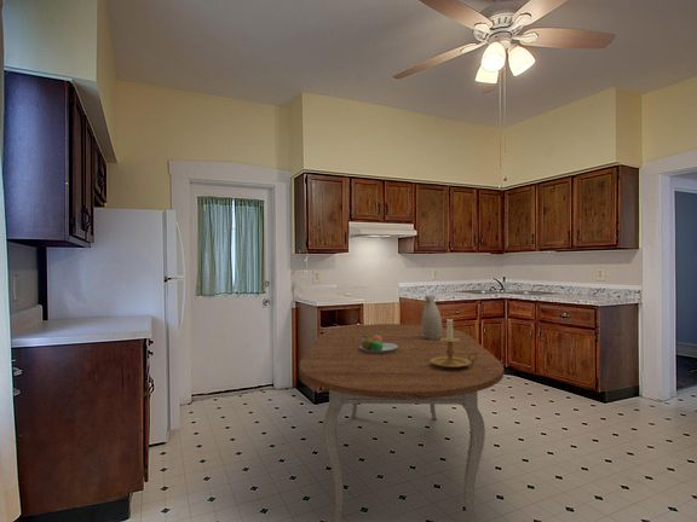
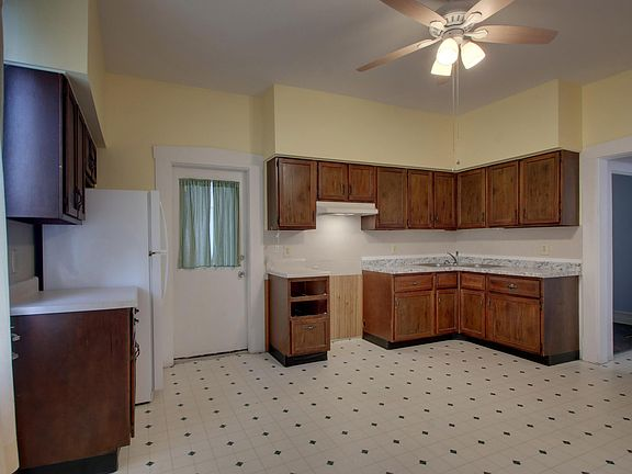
- fruit bowl (378, 342)
- dining table (396, 402)
- vase (431, 315)
- candle holder (450, 341)
